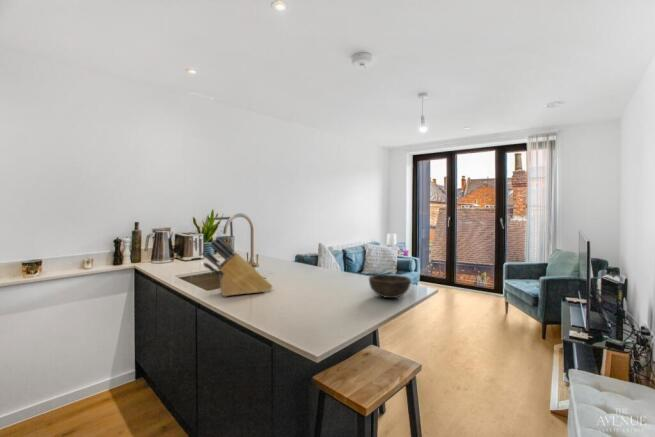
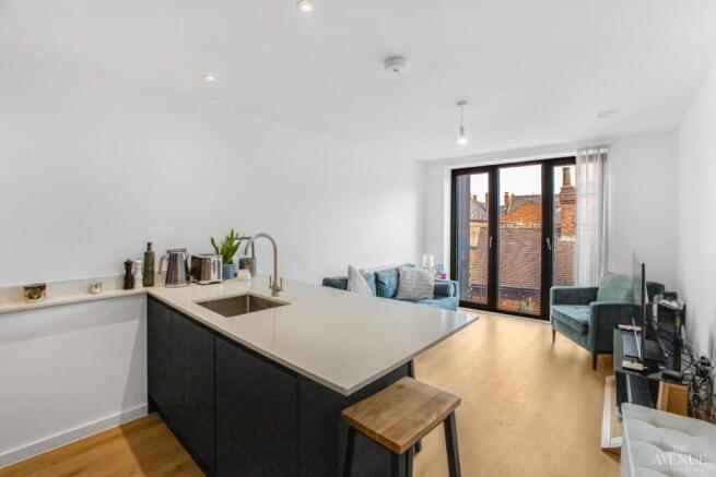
- bowl (389, 287)
- knife block (237, 264)
